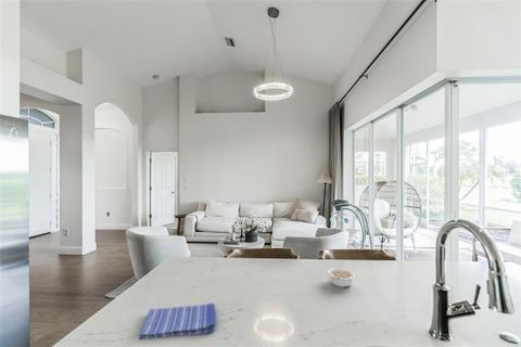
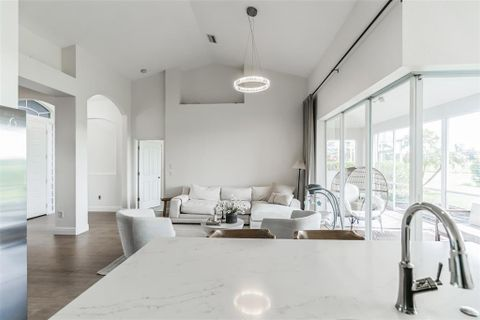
- legume (341, 278)
- dish towel (180, 318)
